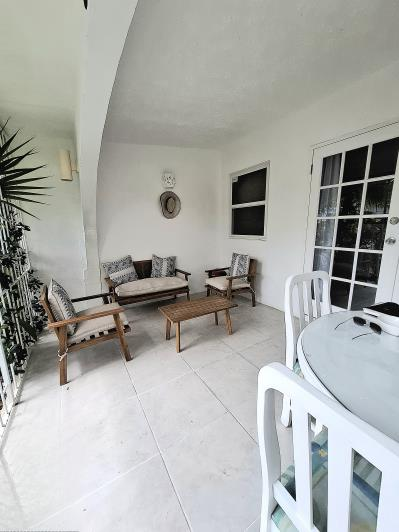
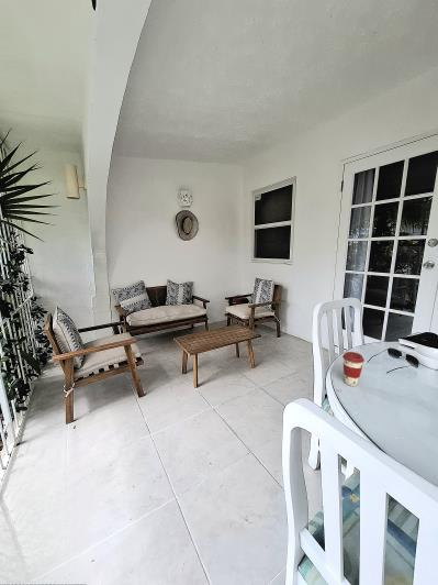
+ coffee cup (351, 368)
